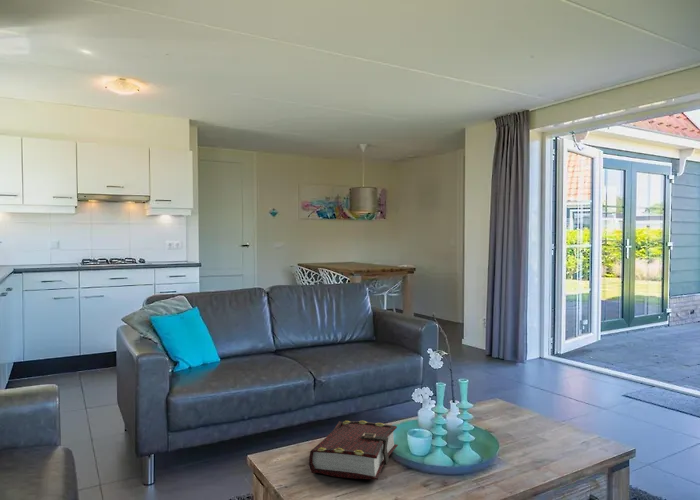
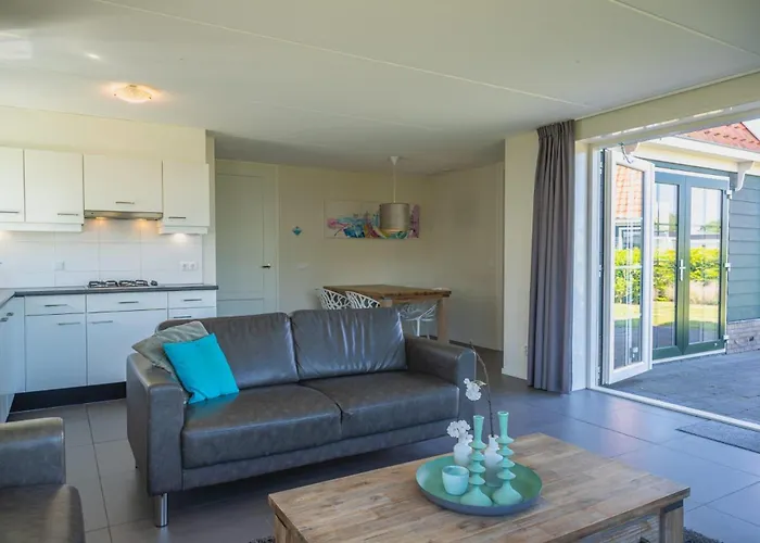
- book (355, 446)
